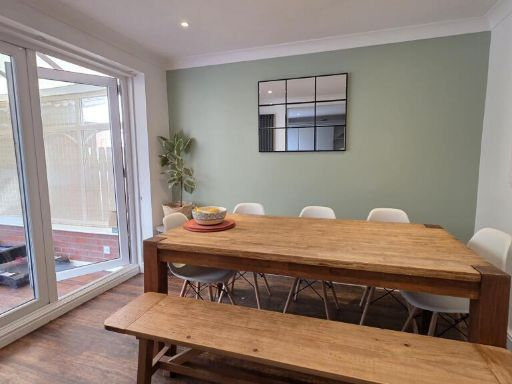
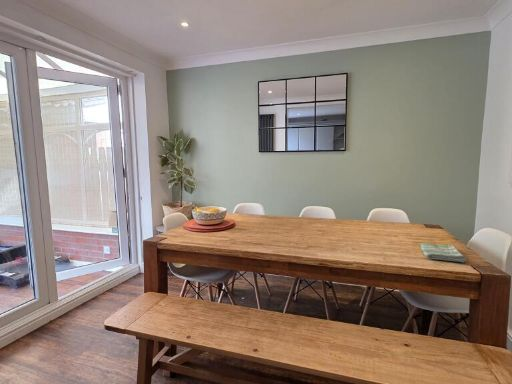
+ dish towel (440, 250)
